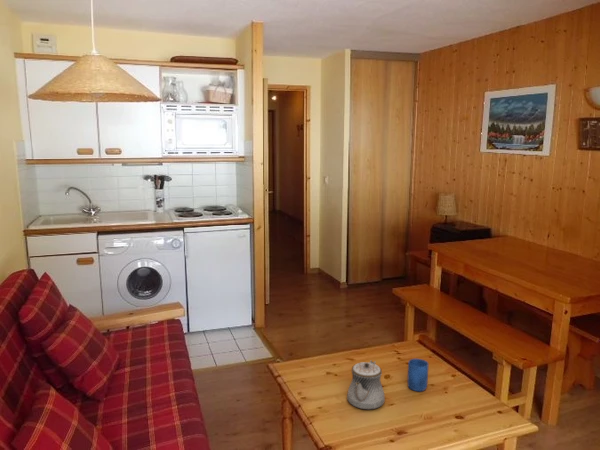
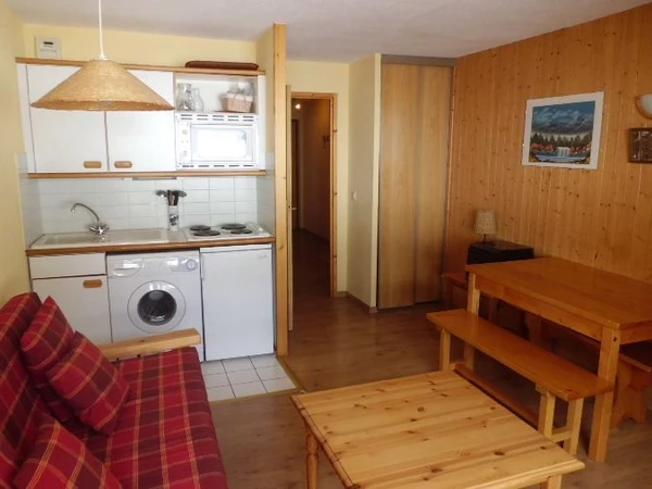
- teapot (366, 383)
- mug (419, 373)
